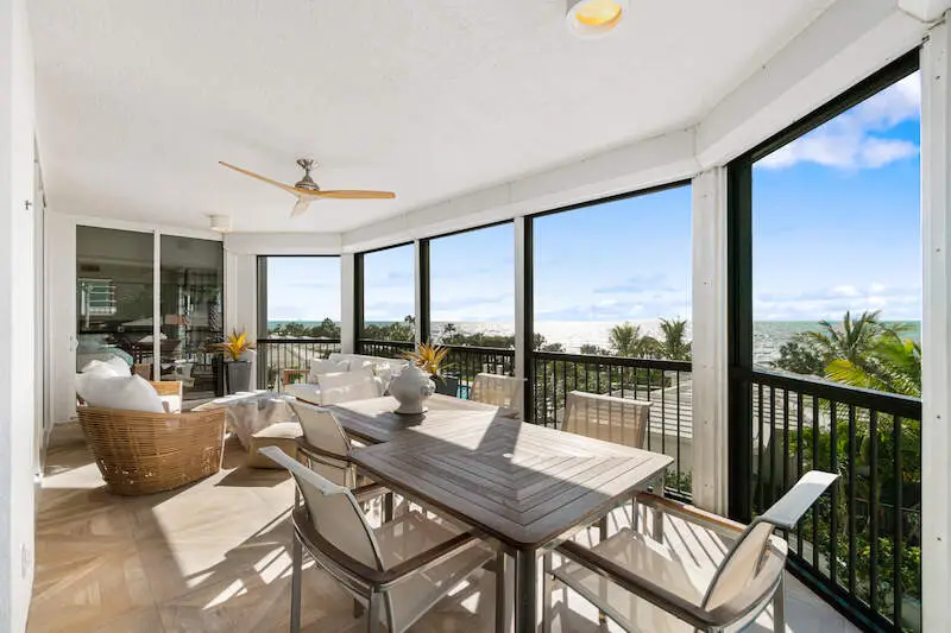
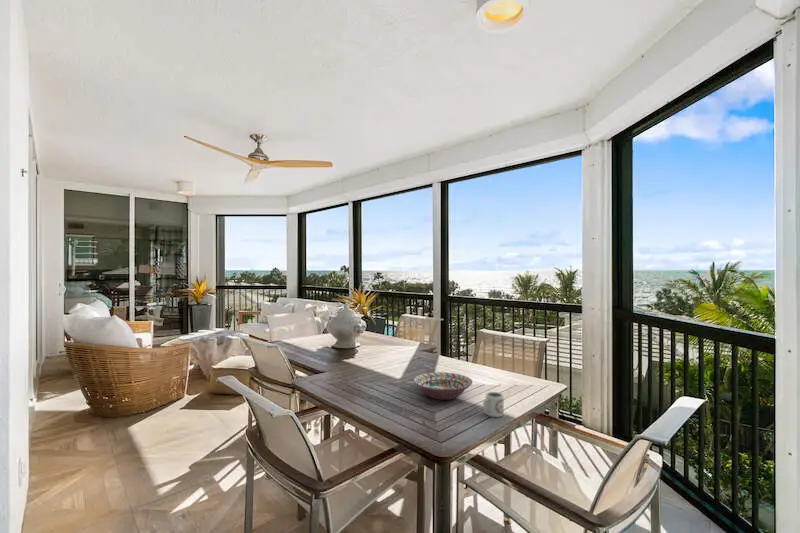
+ cup (492, 404)
+ decorative bowl (442, 387)
